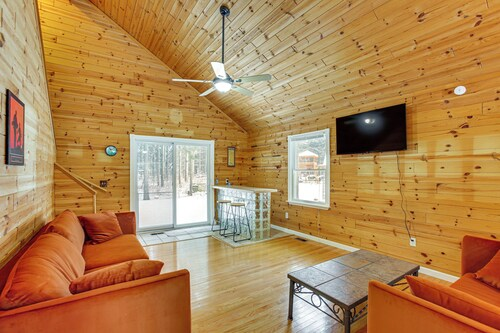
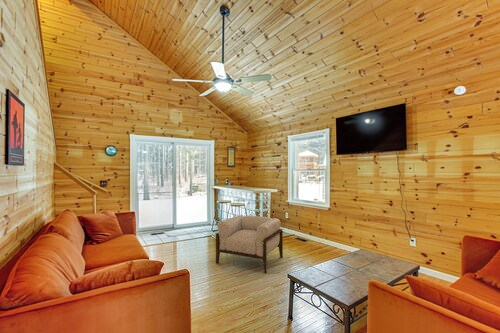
+ armchair (250, 239)
